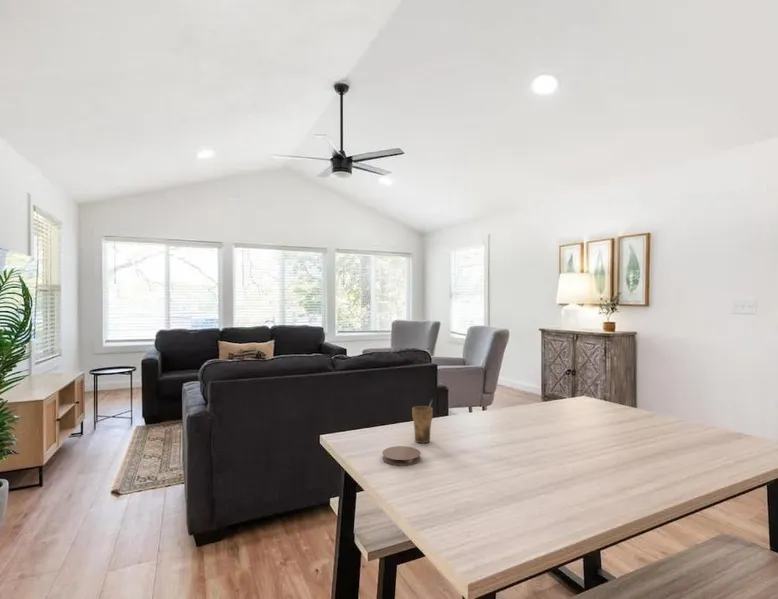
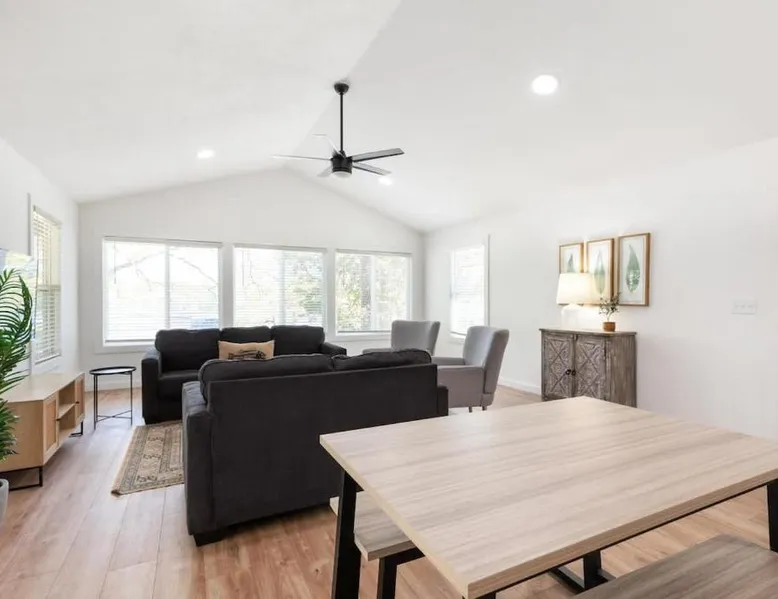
- coaster (401, 455)
- cup (422, 420)
